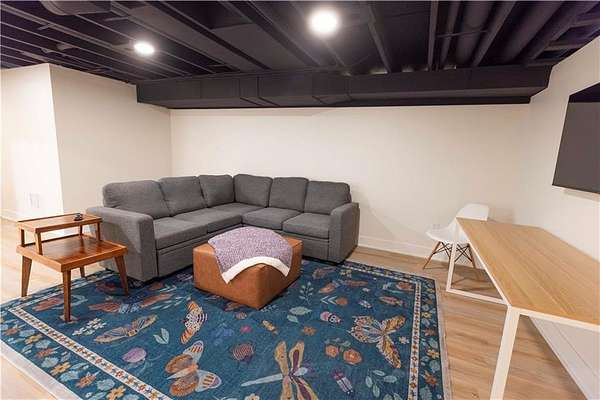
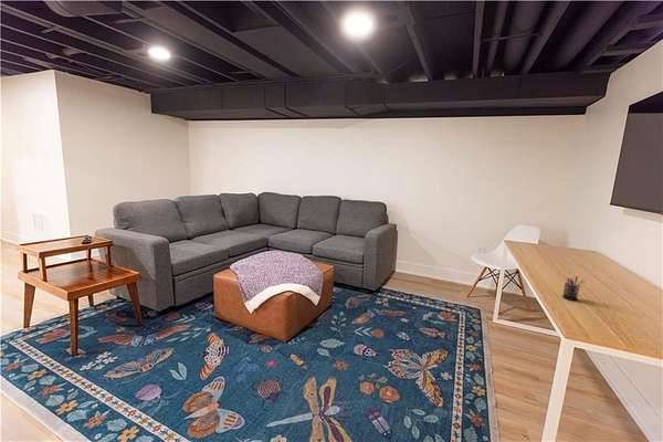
+ pen holder (573, 286)
